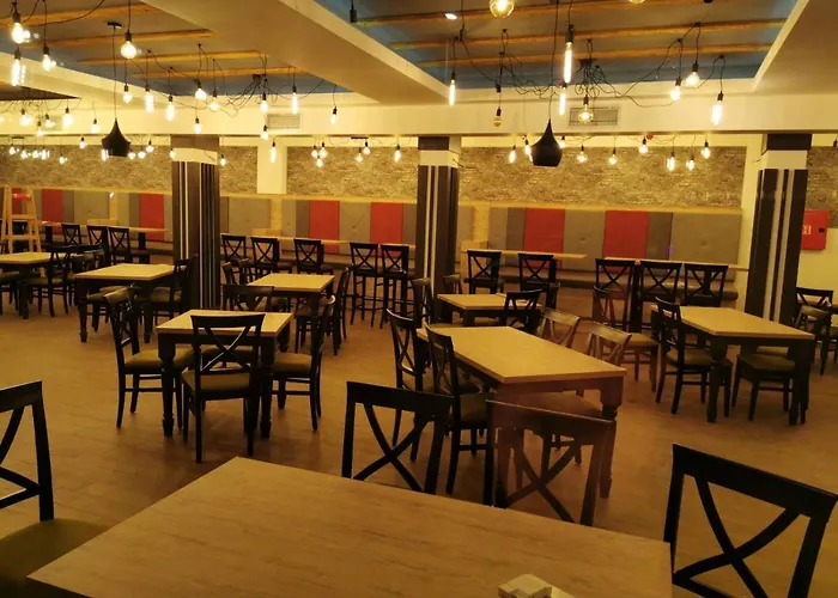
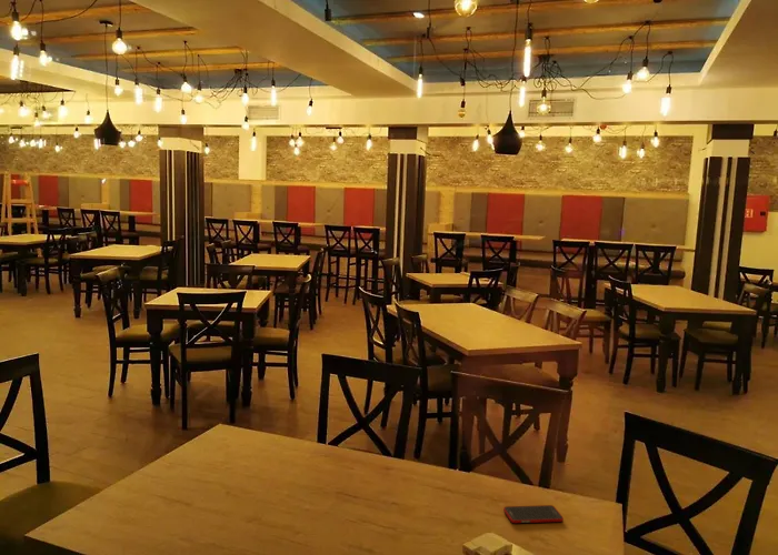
+ cell phone (532, 514)
